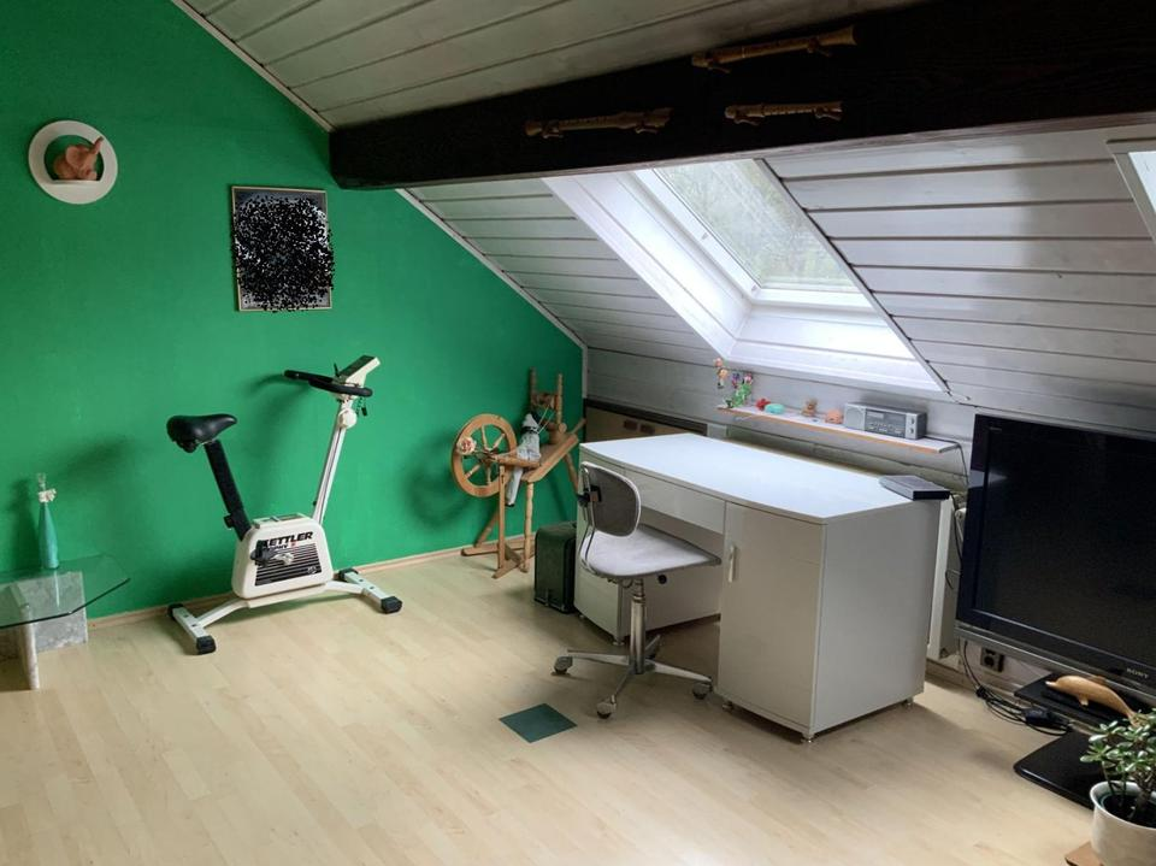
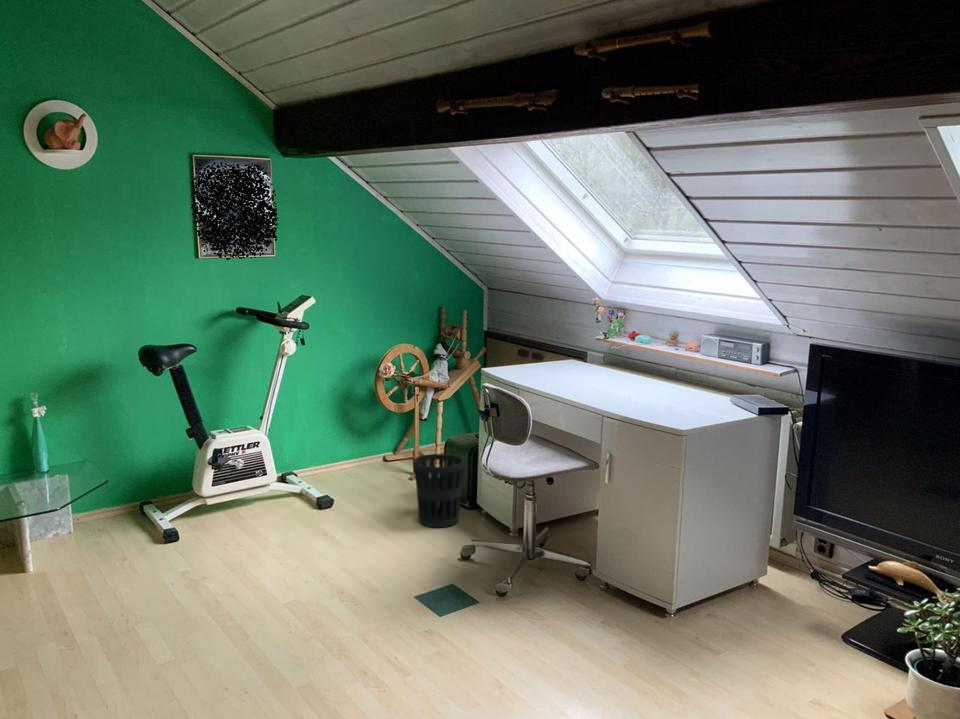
+ wastebasket (438, 490)
